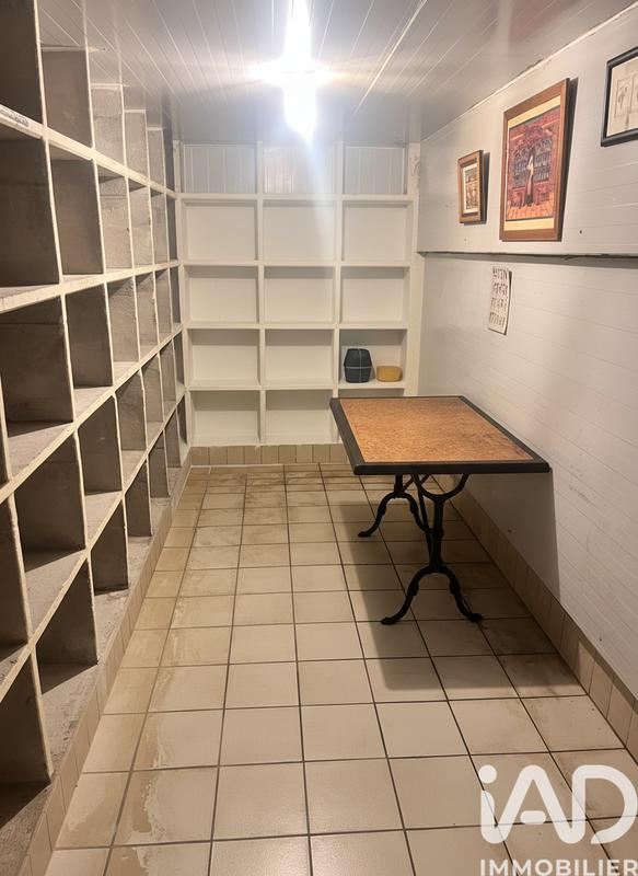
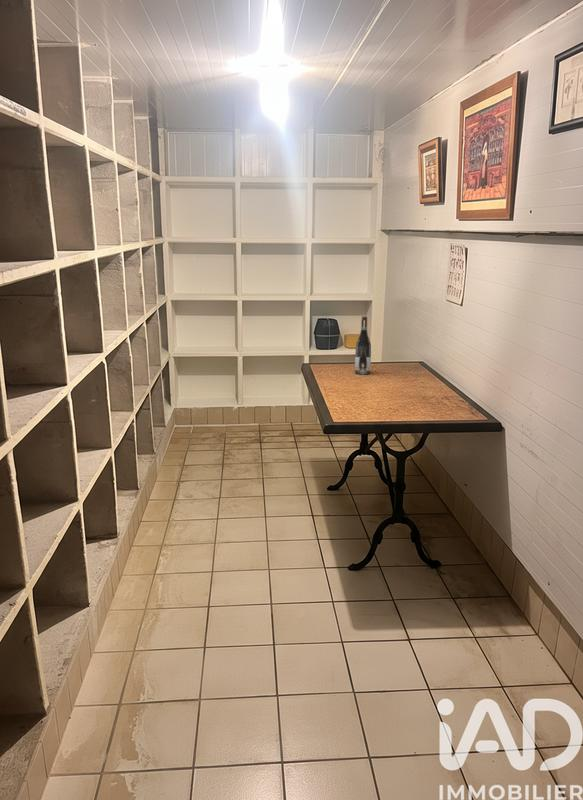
+ wine bottle (363, 344)
